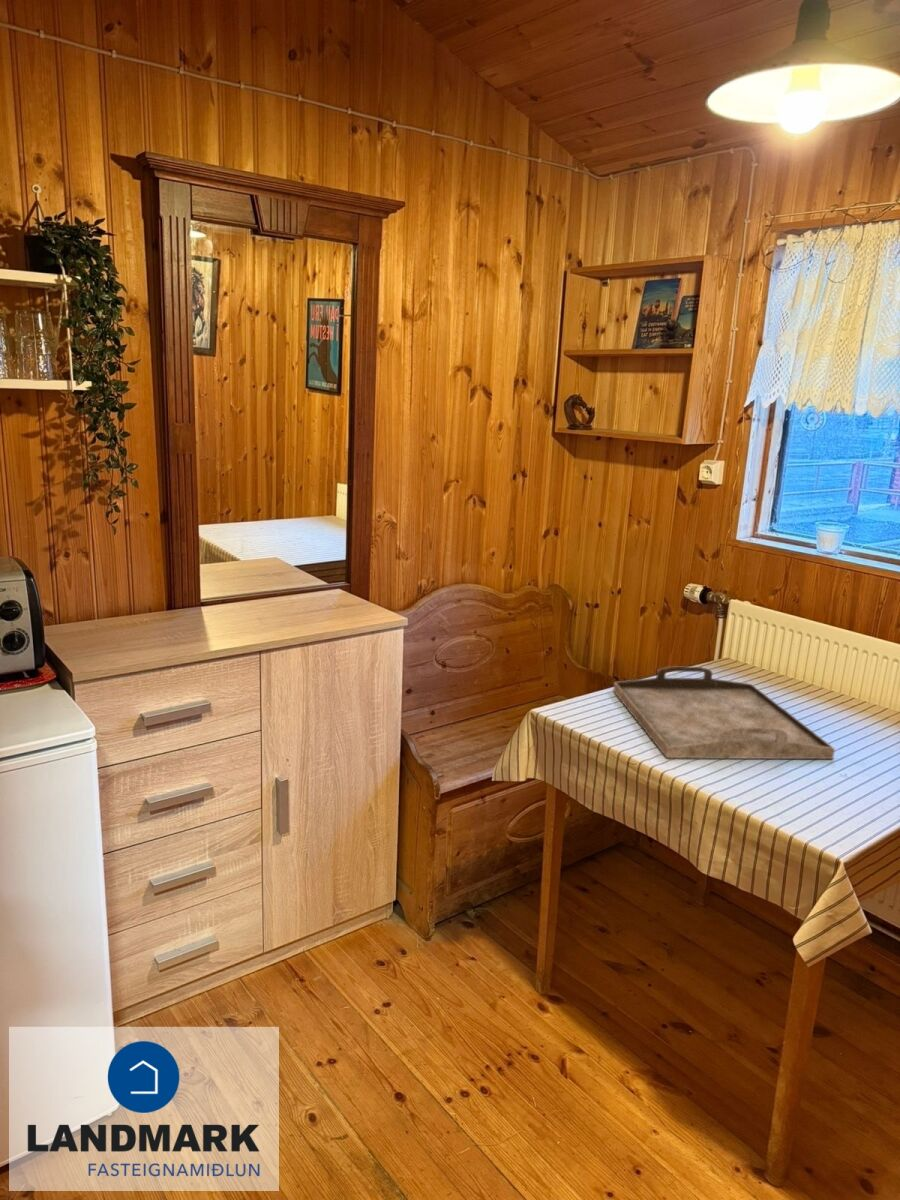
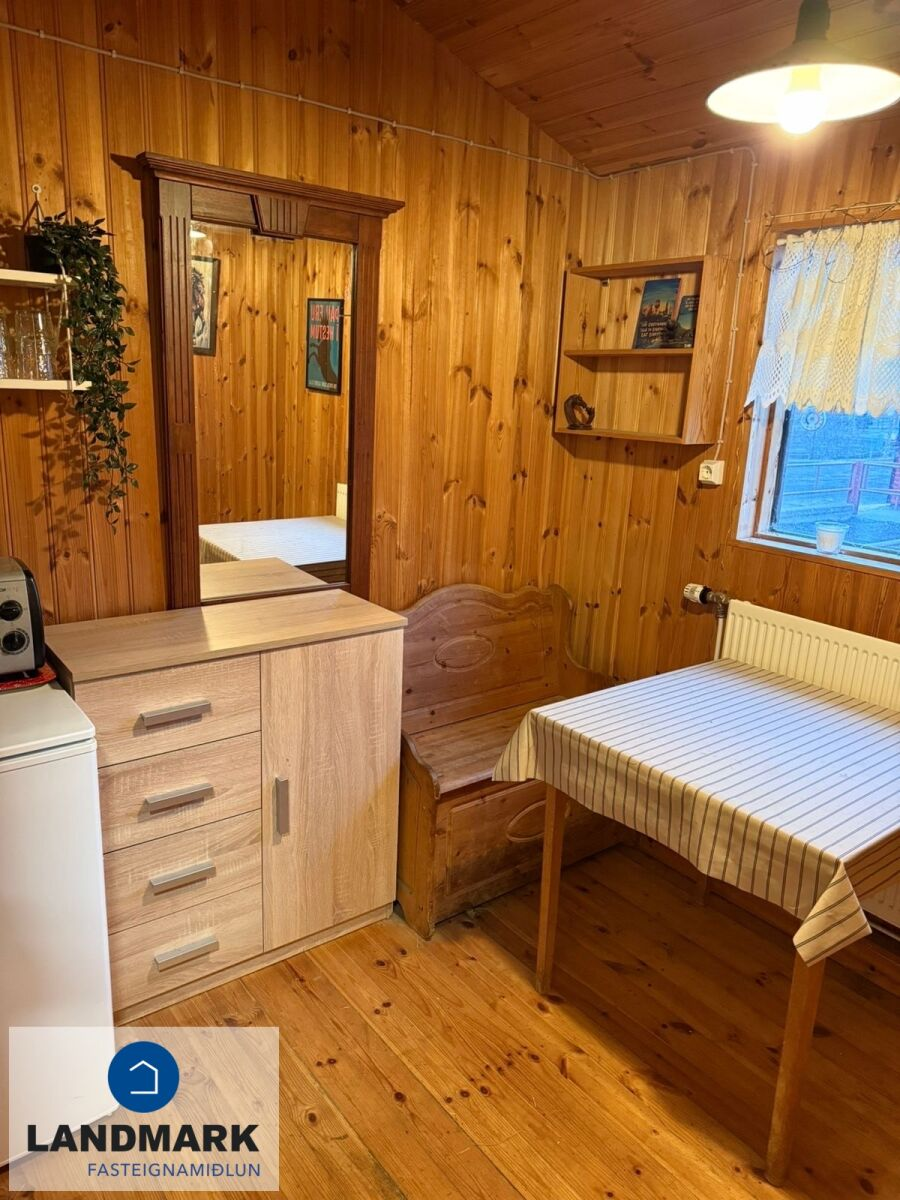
- serving tray (714, 708)
